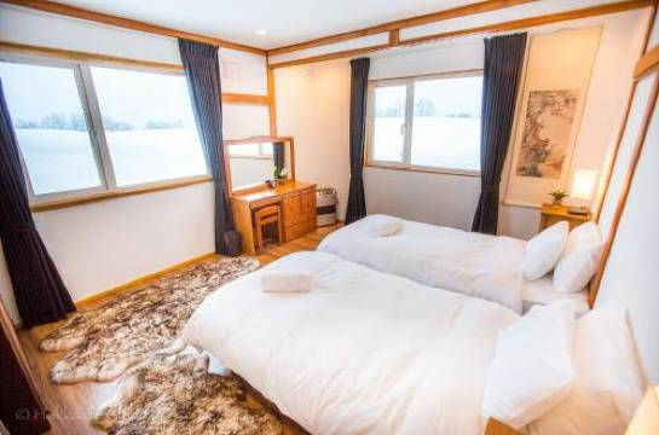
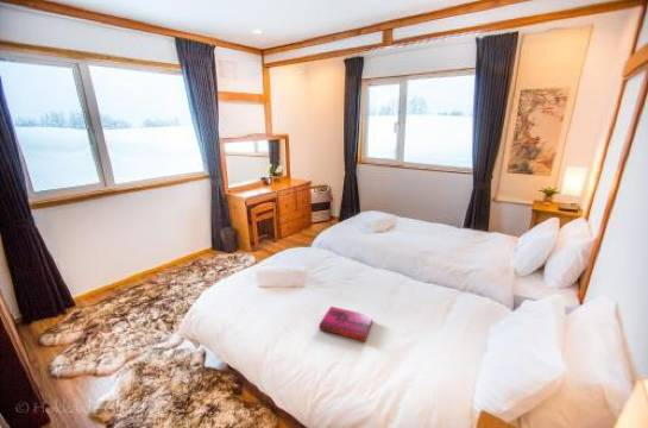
+ hardback book (346, 322)
